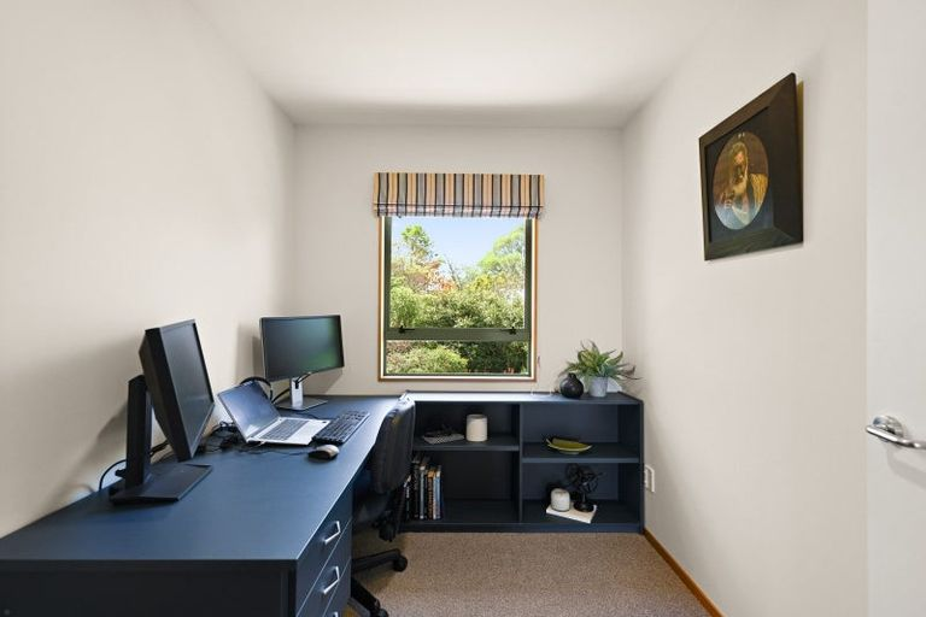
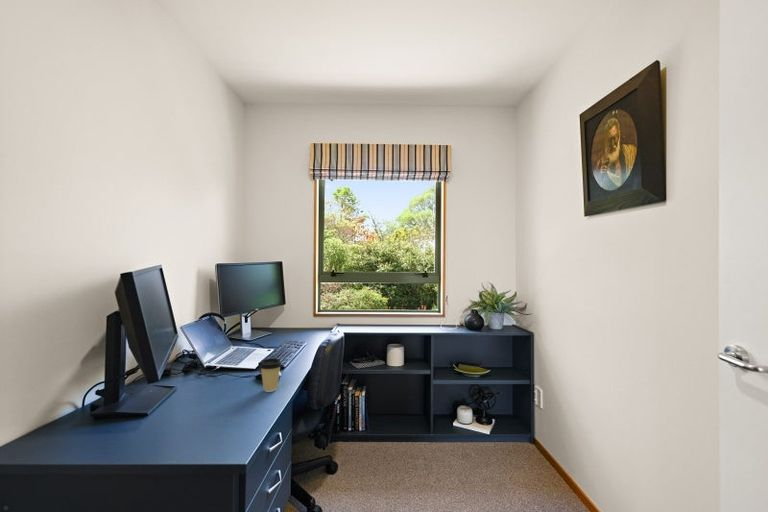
+ coffee cup (270, 375)
